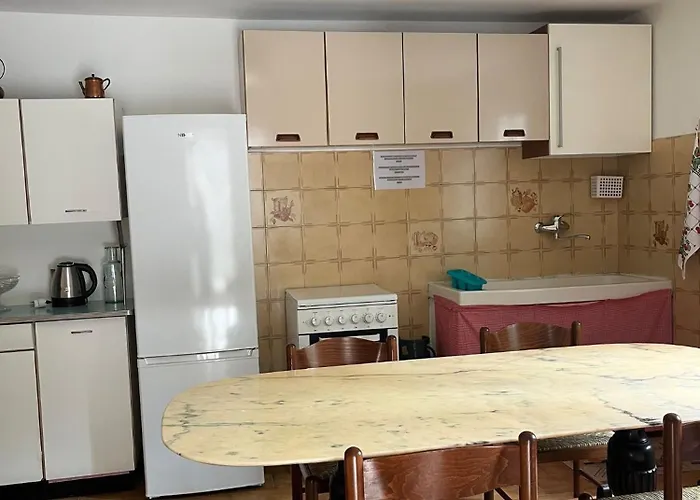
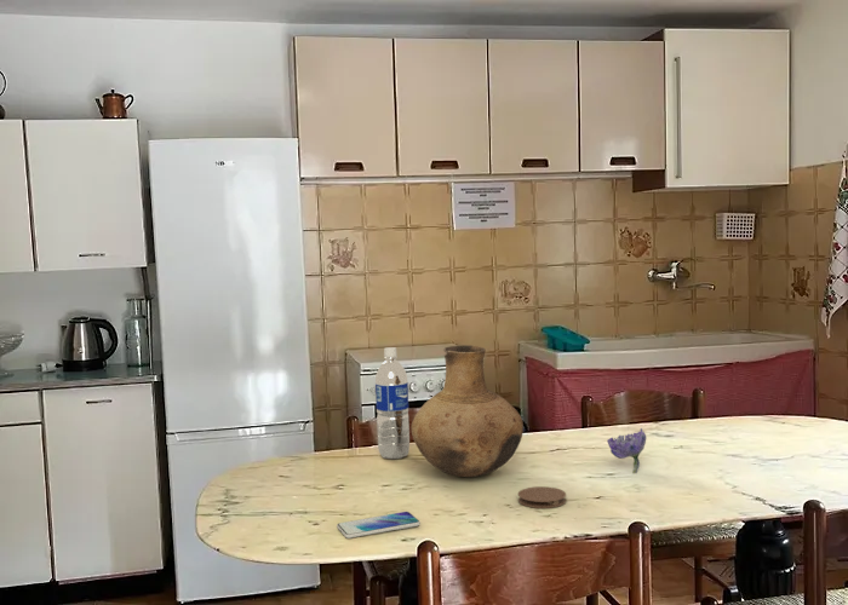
+ coaster (542, 496)
+ water bottle (391, 402)
+ smartphone (378, 524)
+ vase (465, 411)
+ flower (628, 449)
